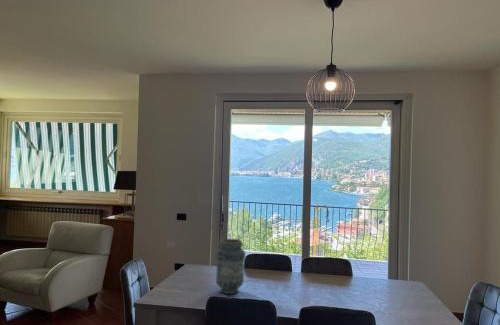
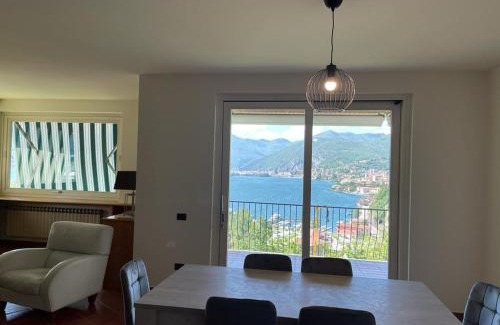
- vase (230, 265)
